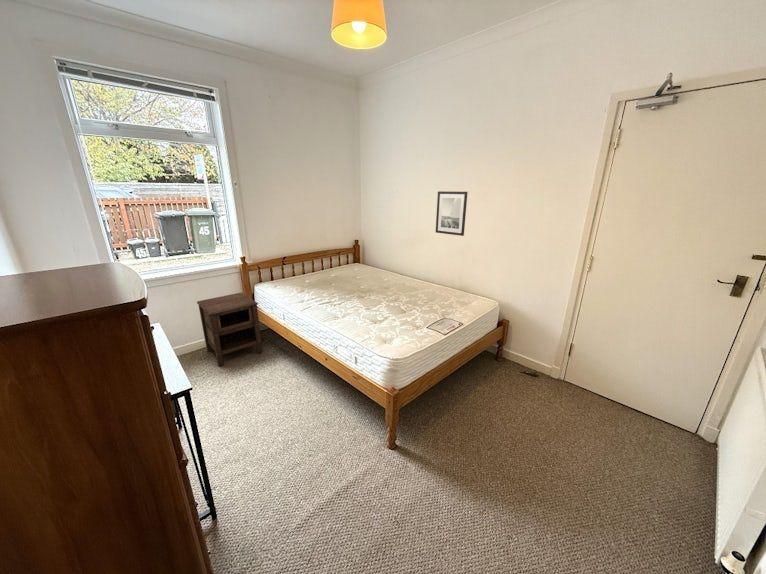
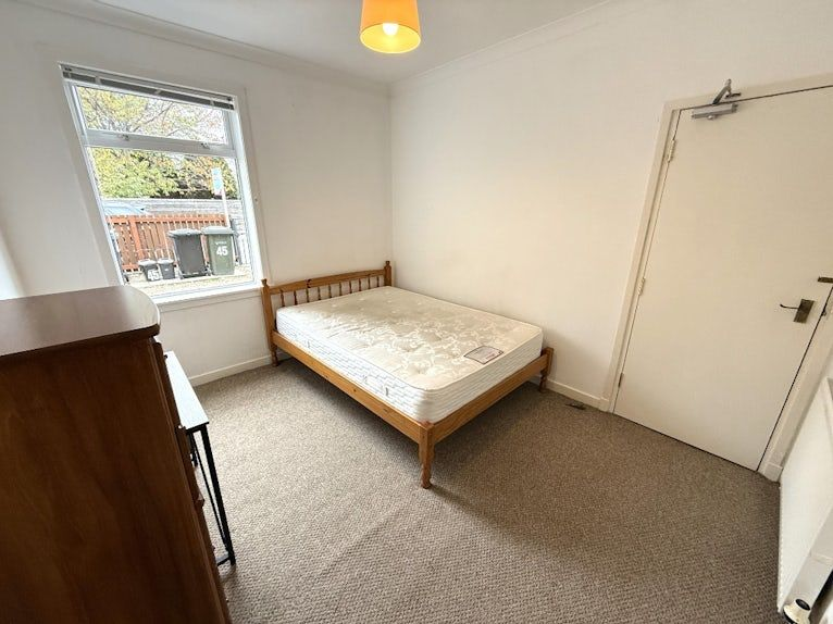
- nightstand (230, 327)
- wall art (450, 213)
